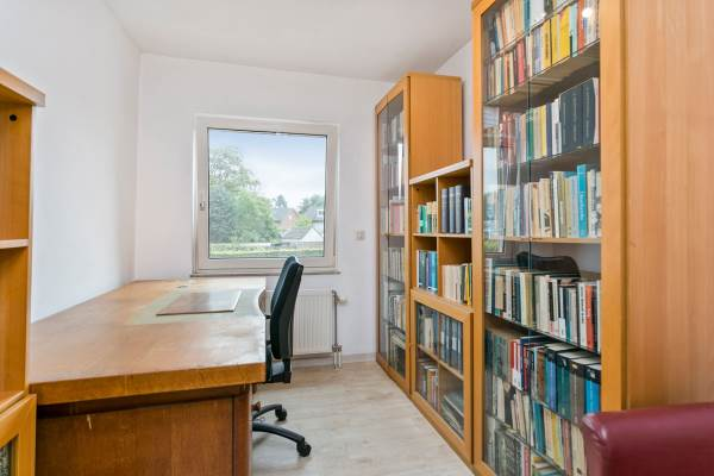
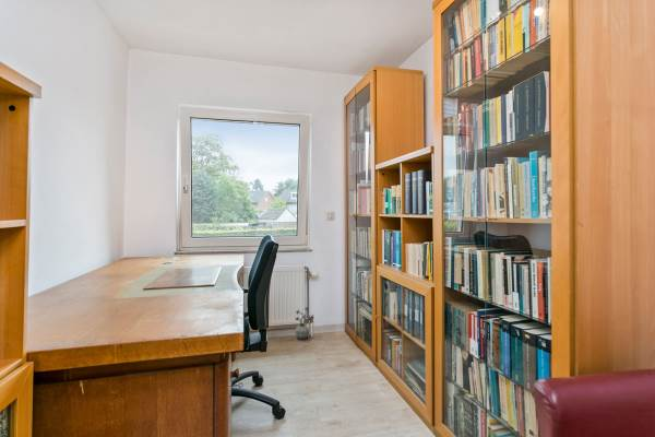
+ potted plant (303, 322)
